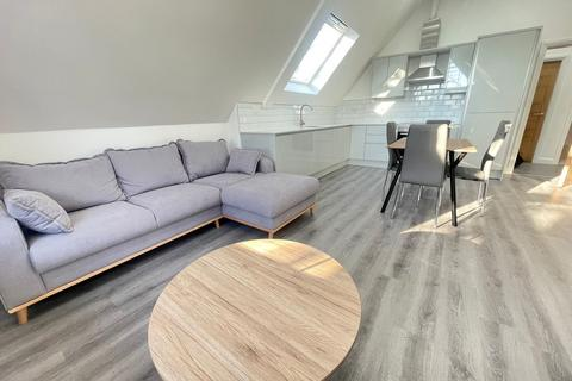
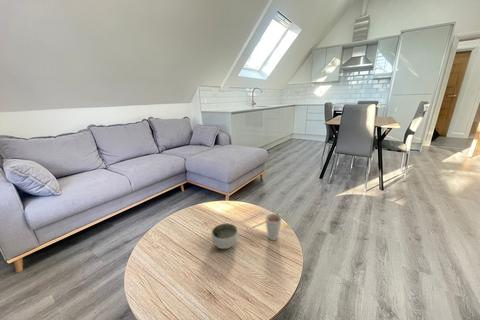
+ cup (275, 224)
+ bowl (225, 237)
